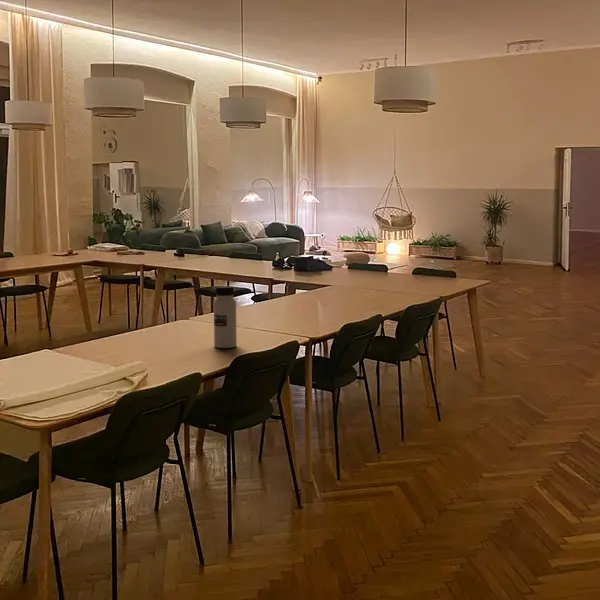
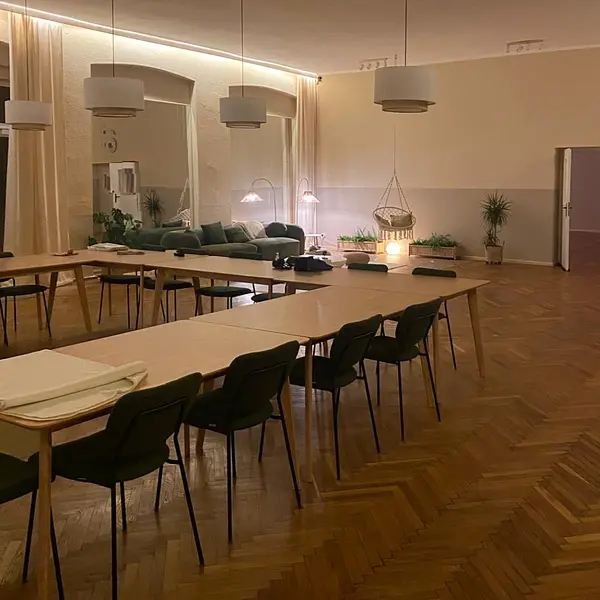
- water bottle (225, 316)
